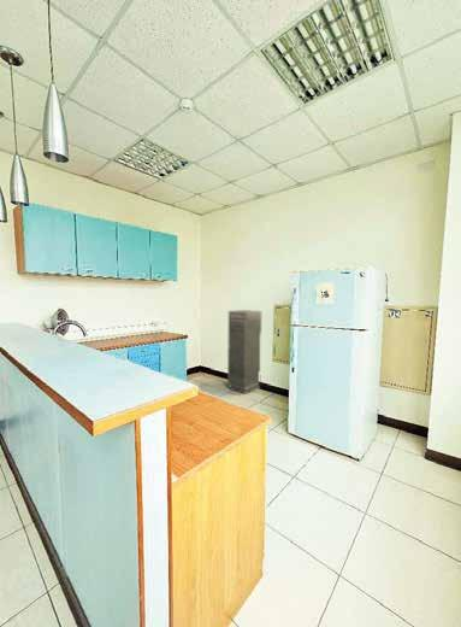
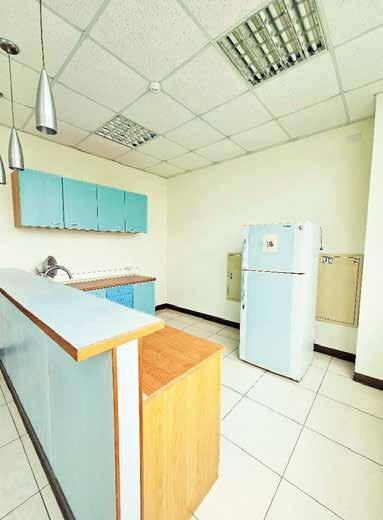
- storage cabinet (244, 350)
